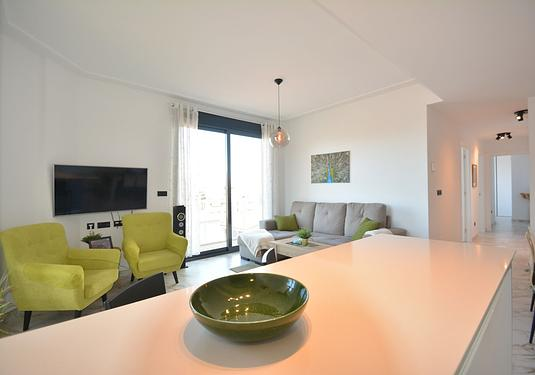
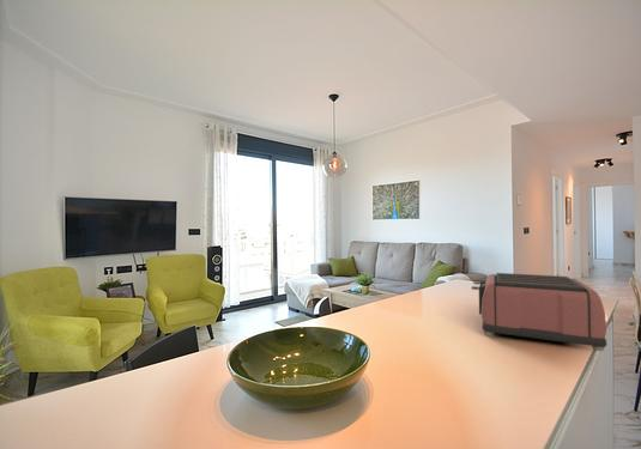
+ toaster (528, 303)
